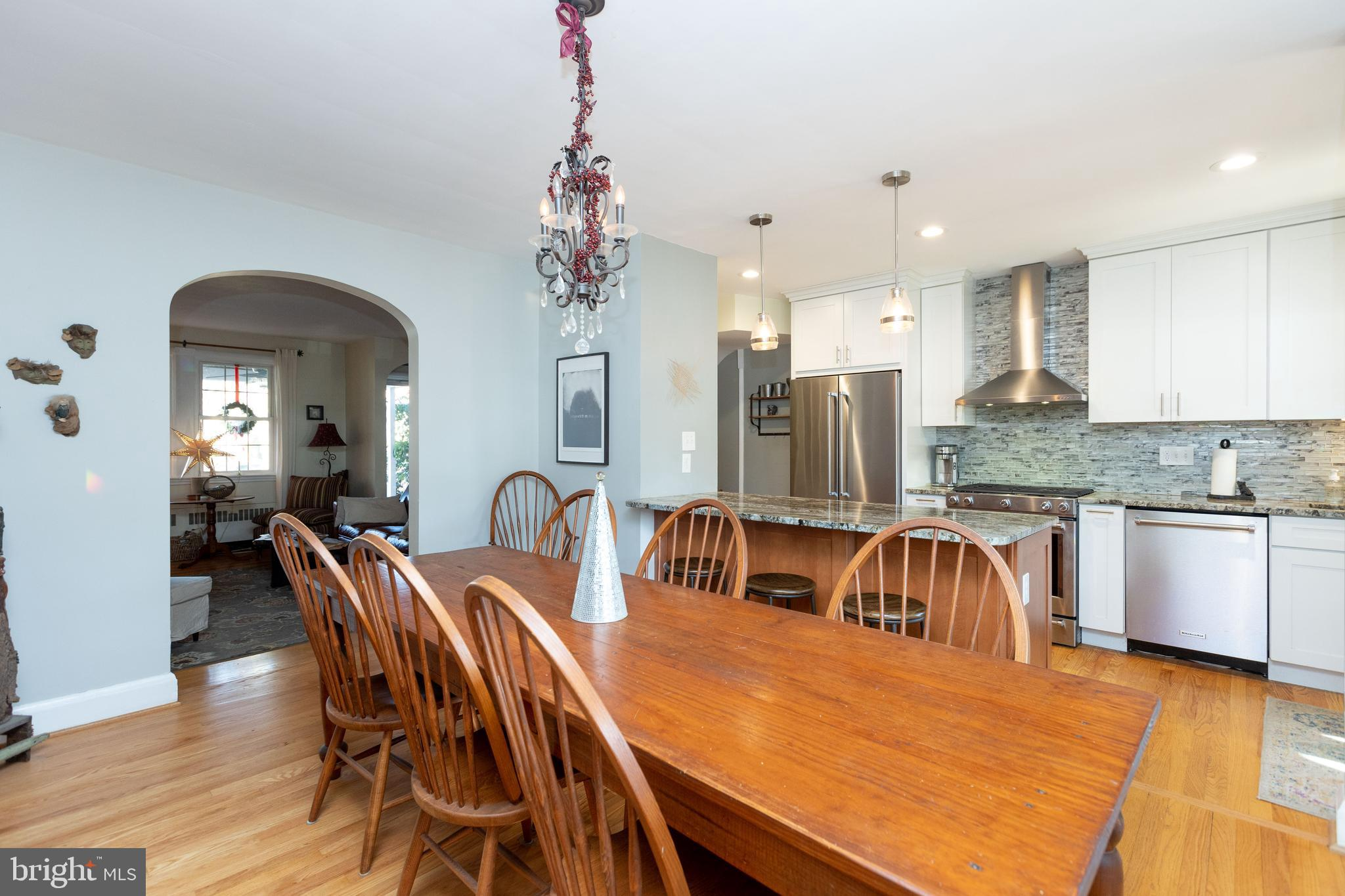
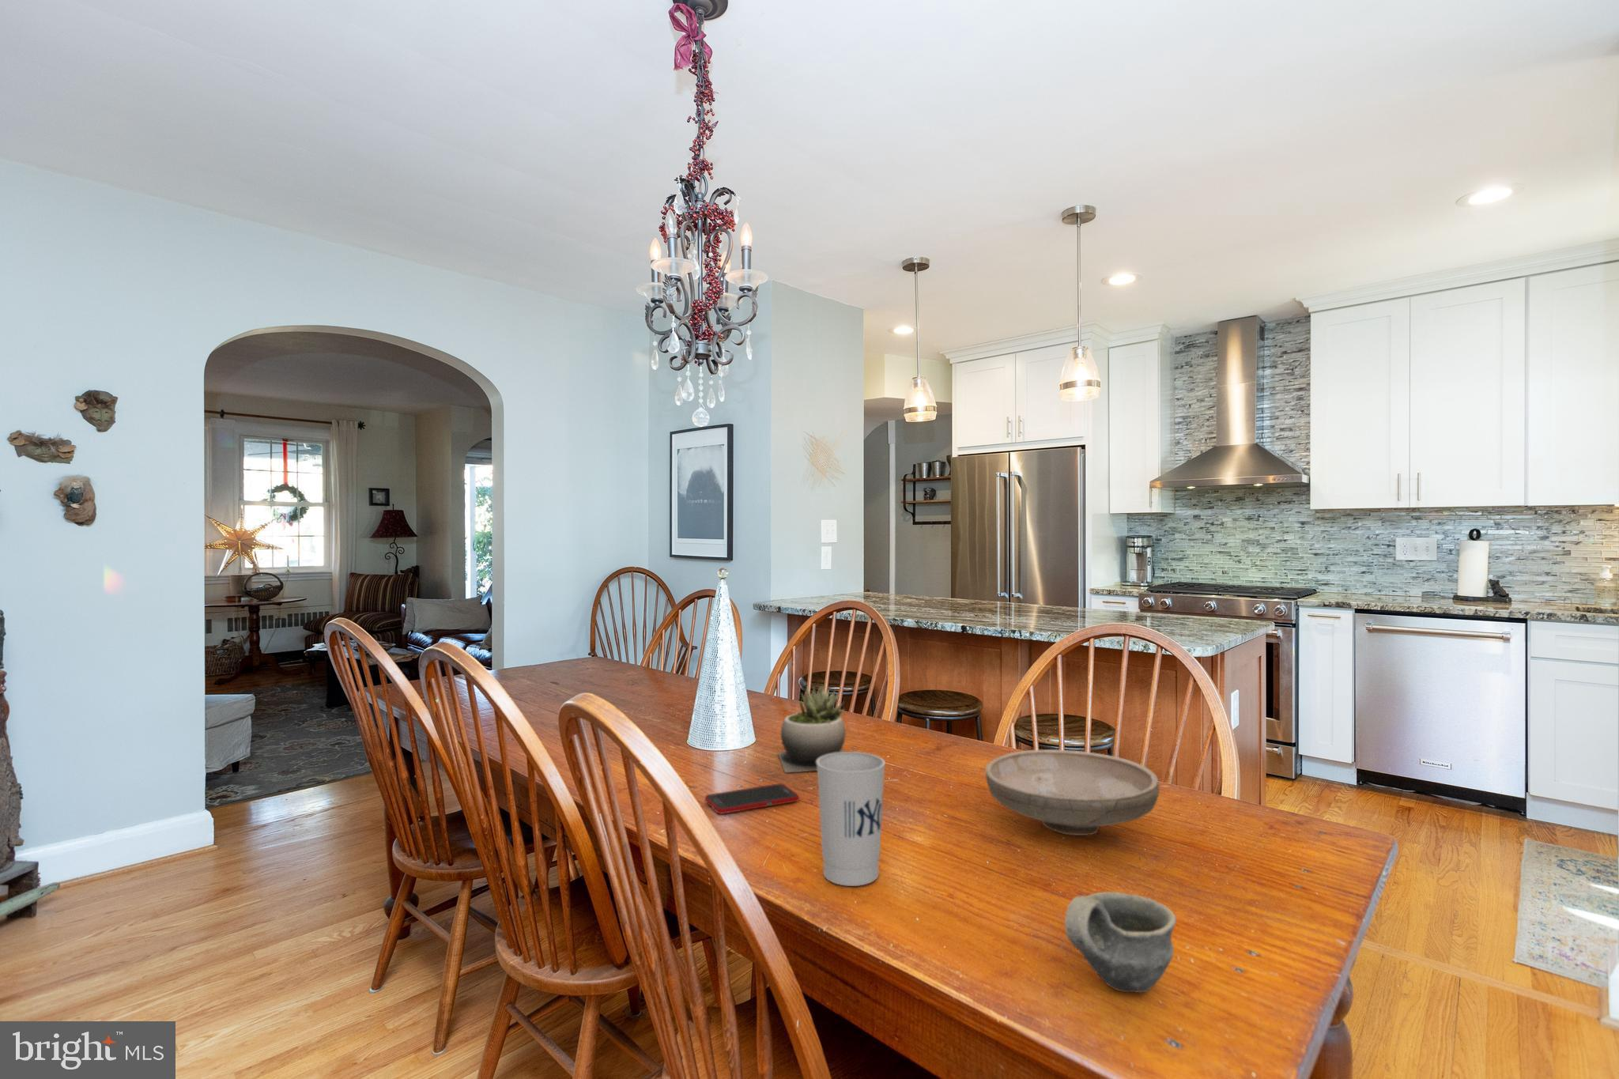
+ cell phone (752, 798)
+ bowl (1070, 797)
+ cup (851, 818)
+ succulent plant (814, 724)
+ cup (1112, 933)
